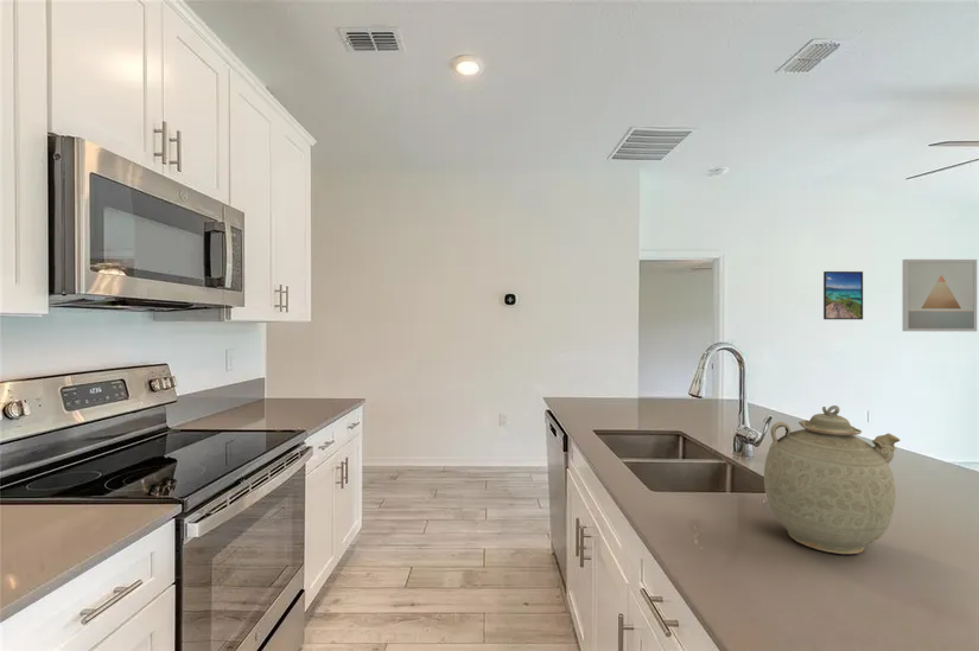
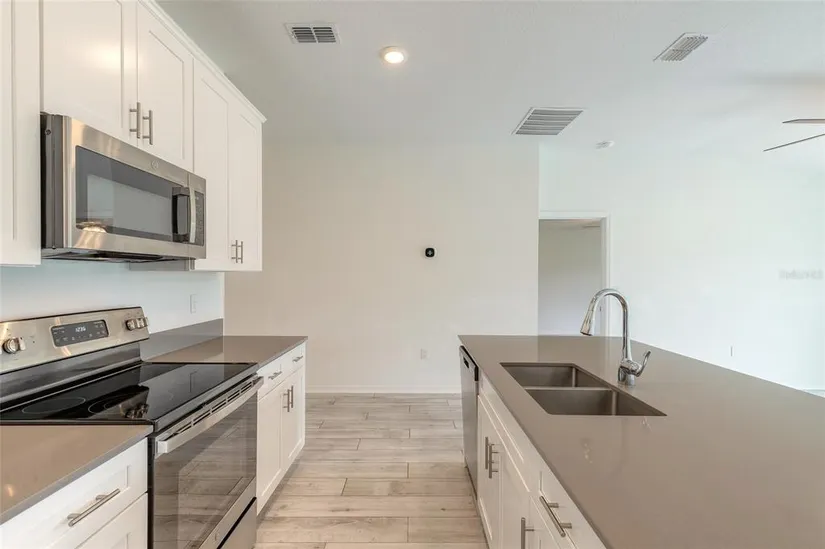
- wall art (939, 295)
- teapot (827, 472)
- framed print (843, 295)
